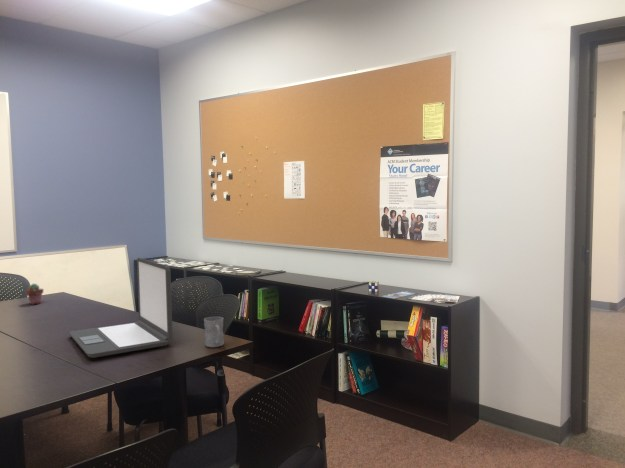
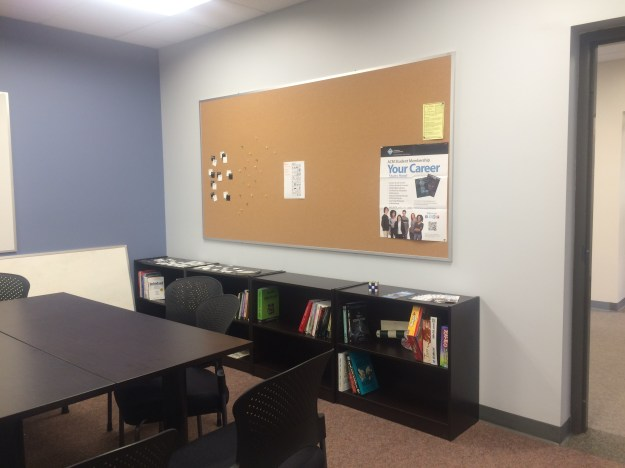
- mug (215, 332)
- potted succulent (35, 293)
- laptop (138, 302)
